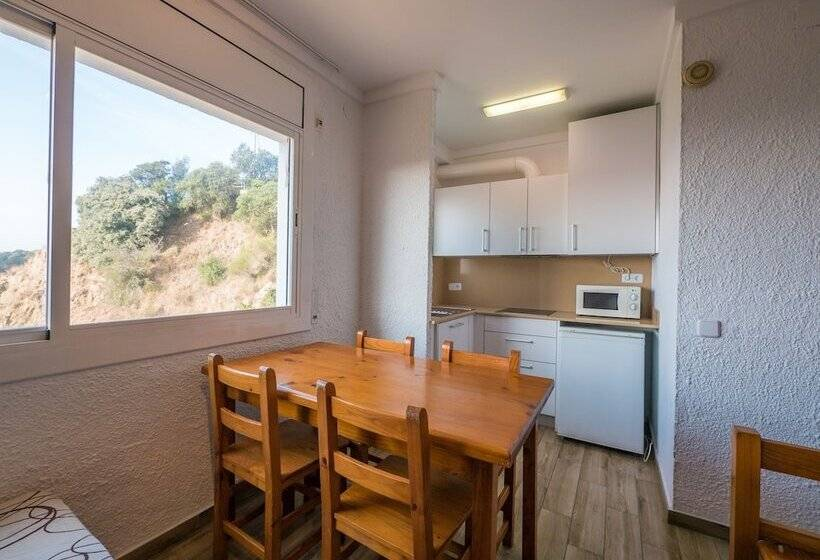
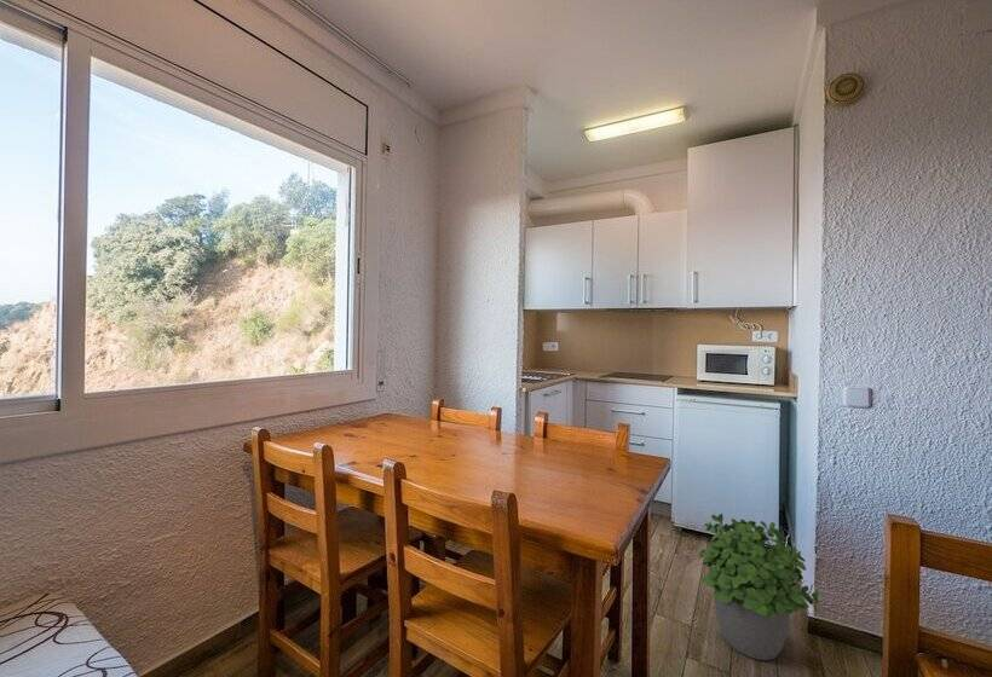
+ potted plant (751, 583)
